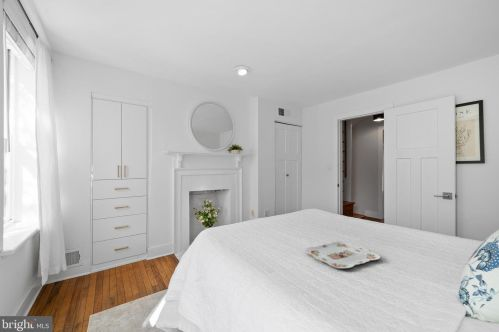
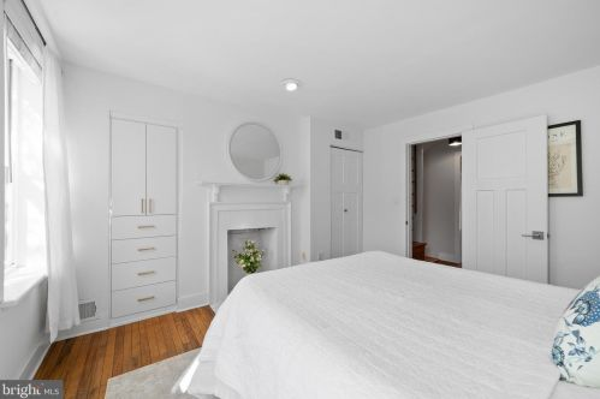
- serving tray (341, 253)
